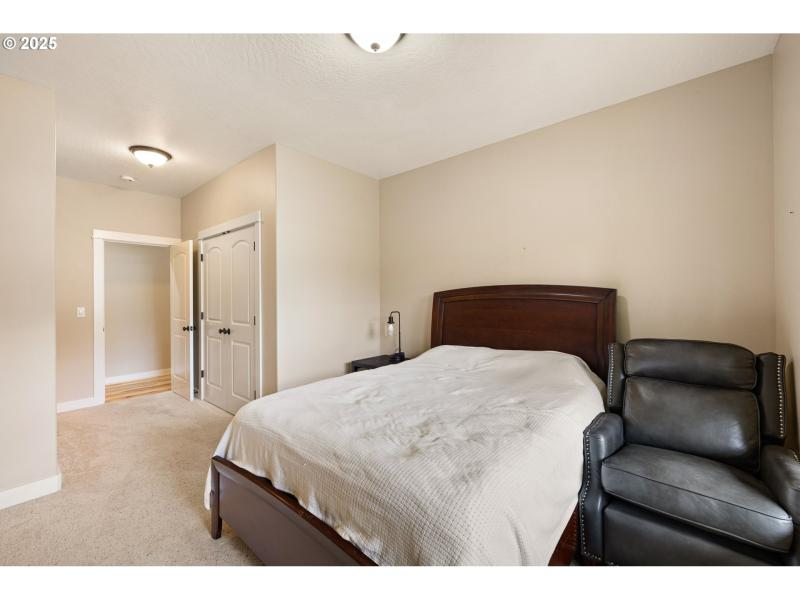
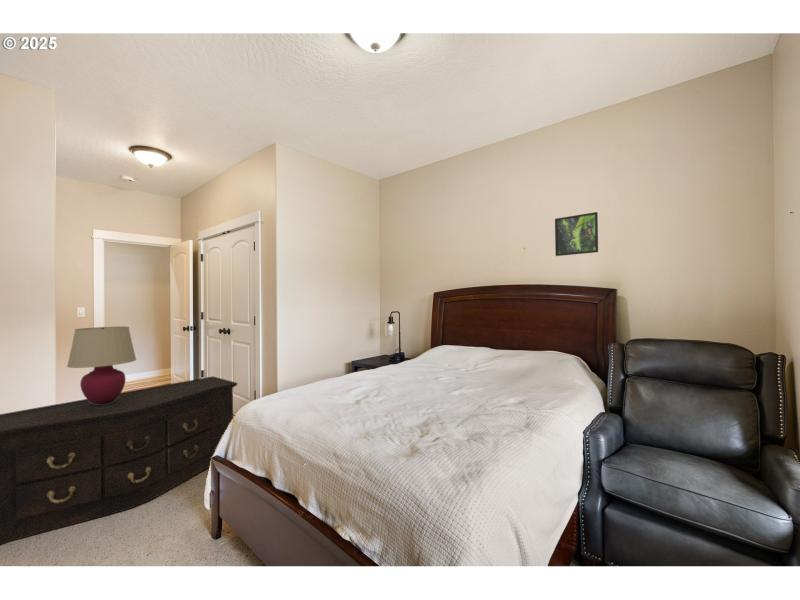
+ dresser (124, 445)
+ table lamp (103, 365)
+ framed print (575, 234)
